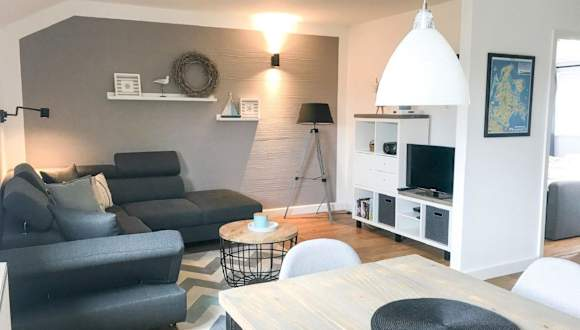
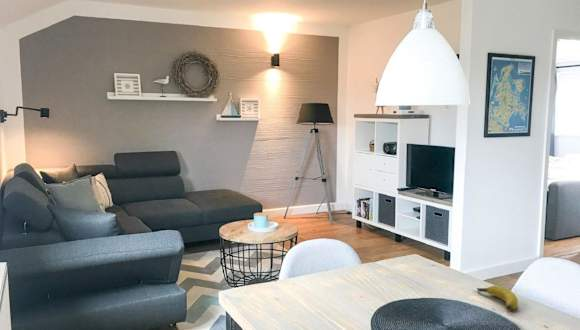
+ banana (499, 294)
